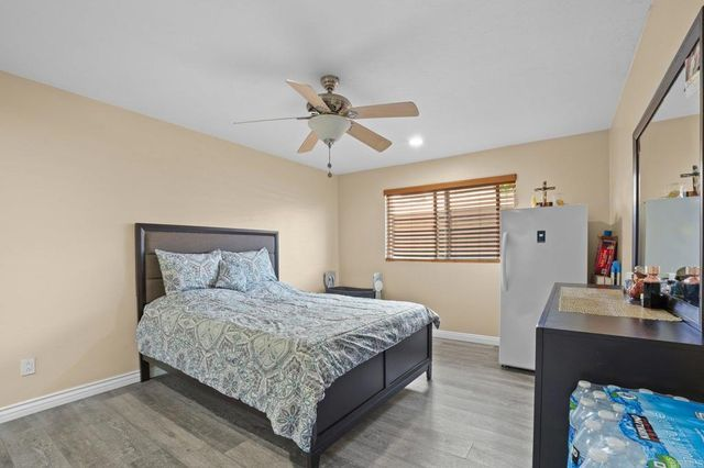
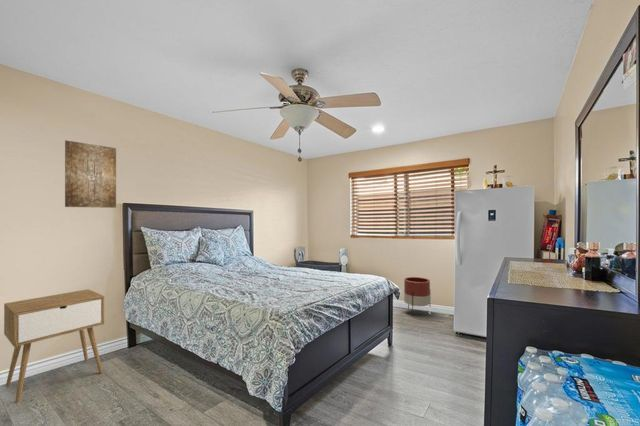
+ wall art (91, 175)
+ planter (416, 296)
+ nightstand (55, 336)
